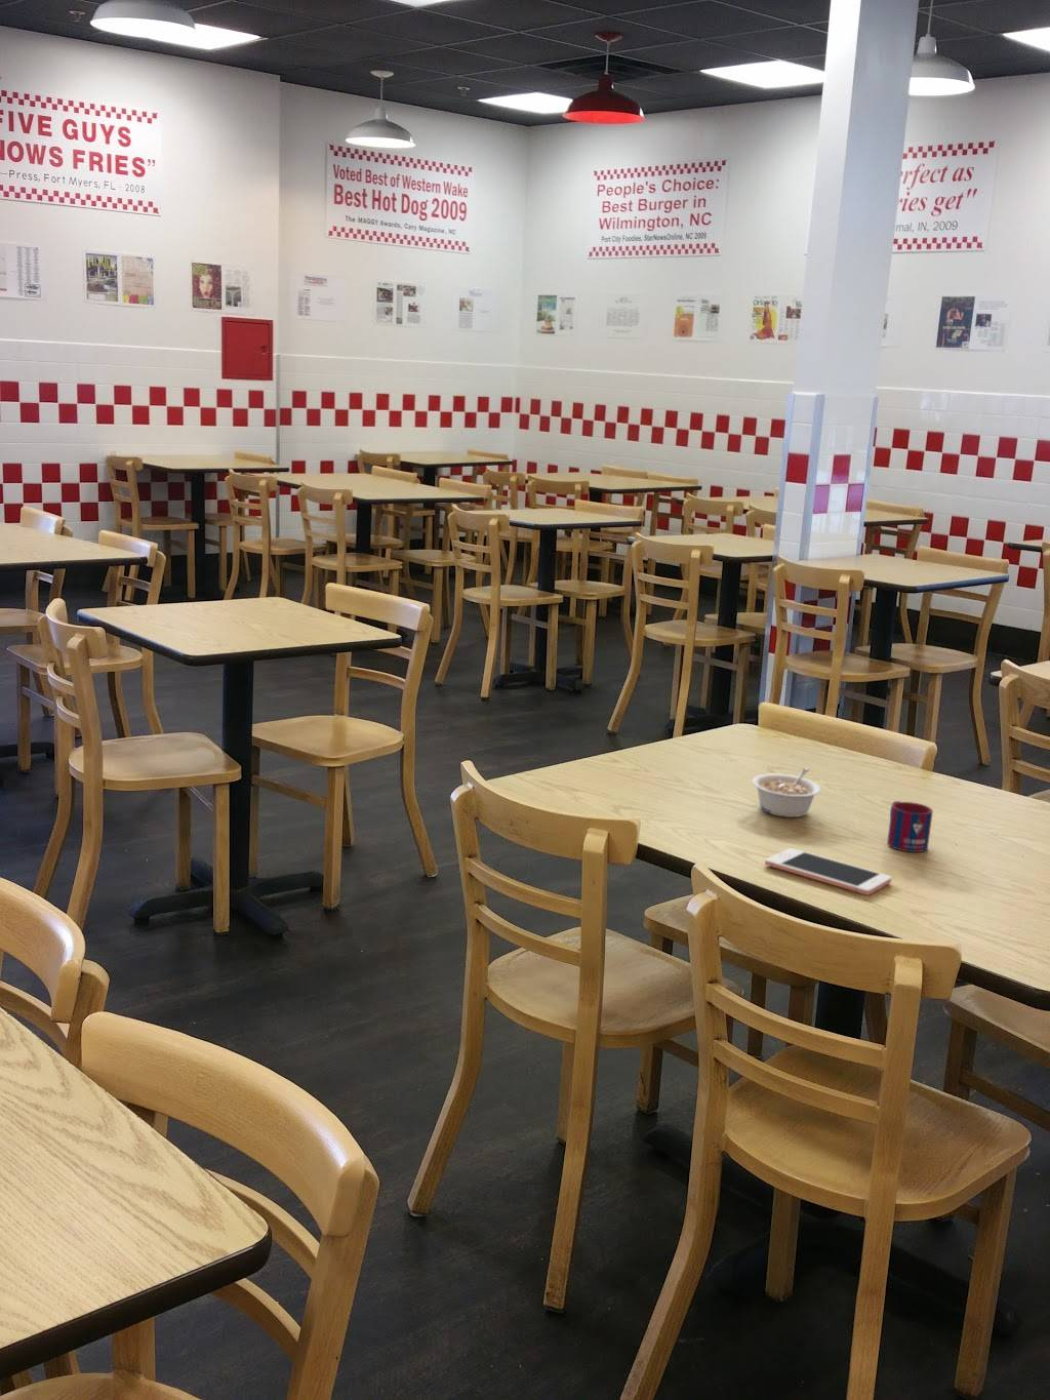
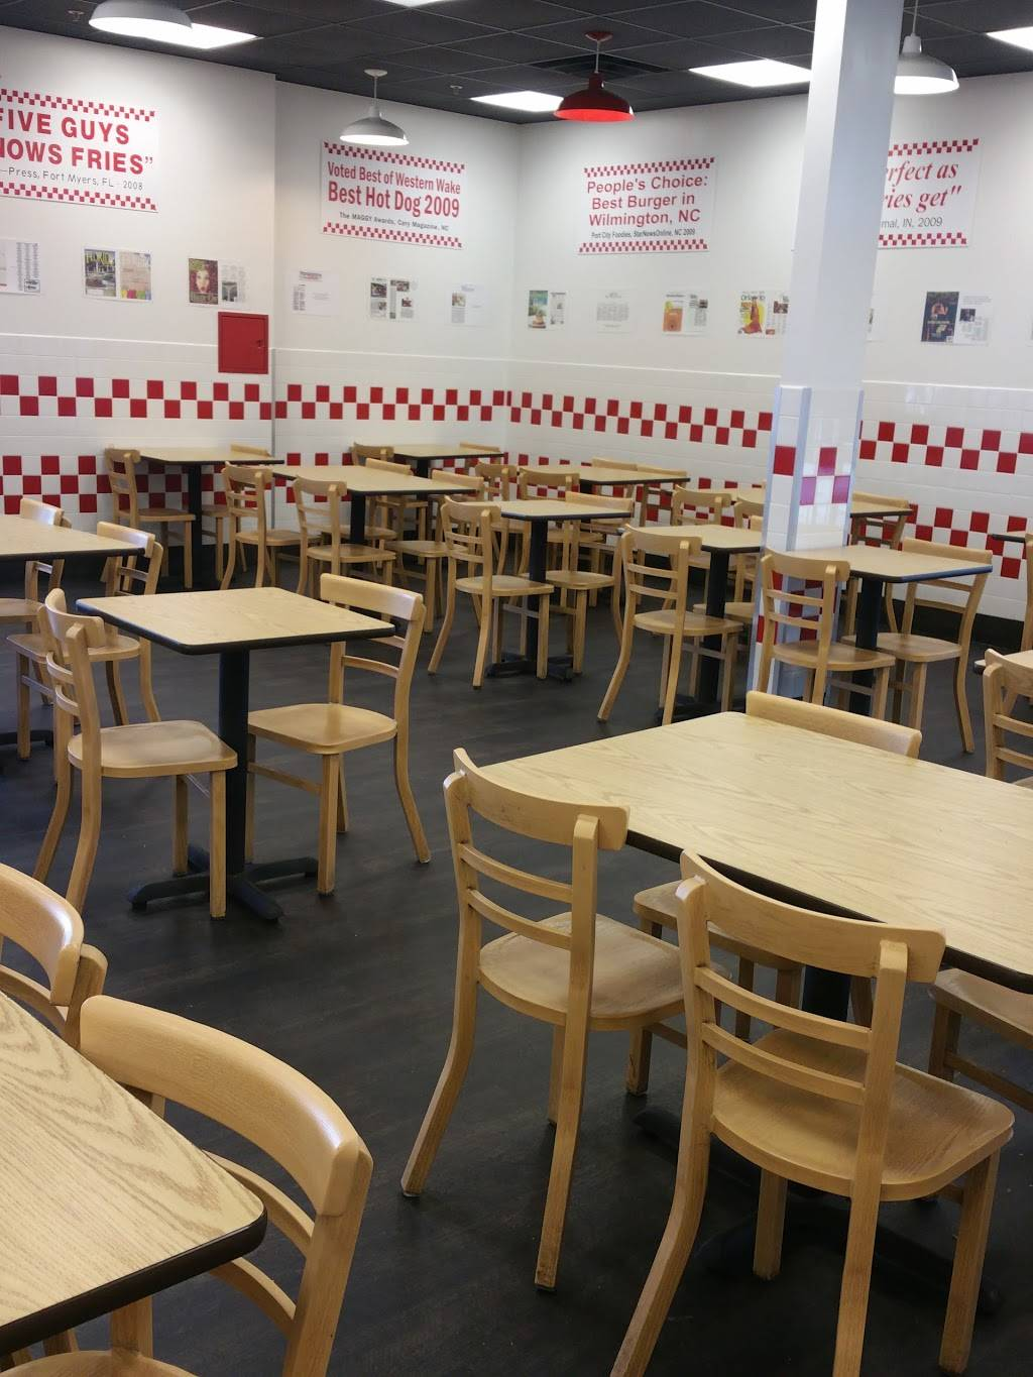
- cell phone (827, 870)
- legume (784, 793)
- mug (907, 824)
